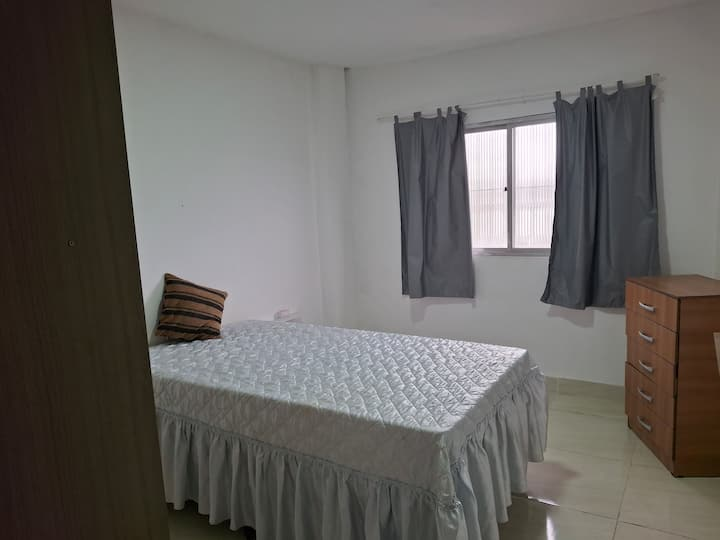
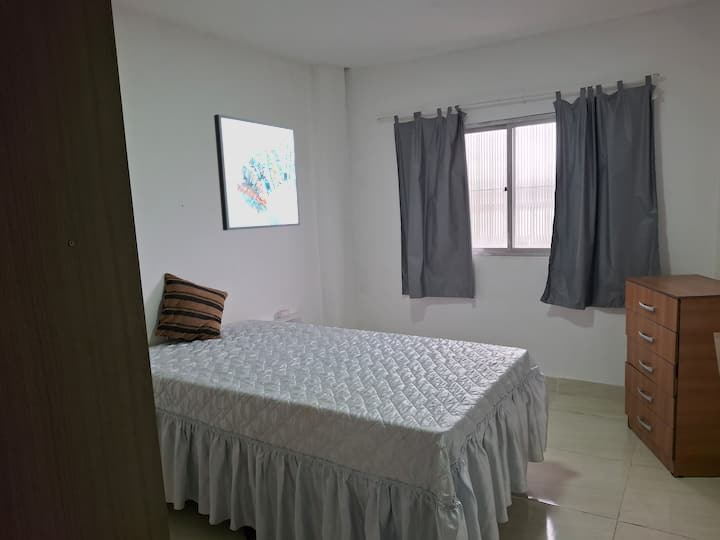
+ wall art (261, 175)
